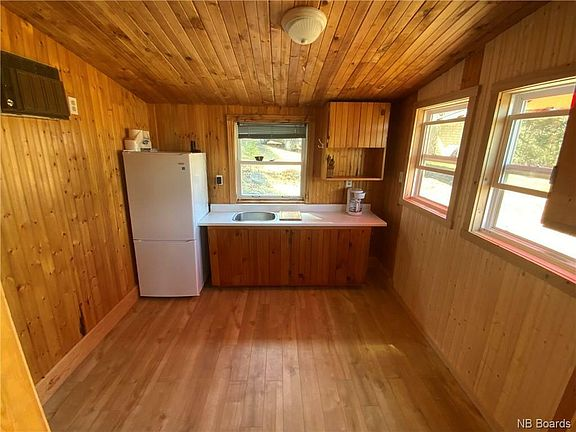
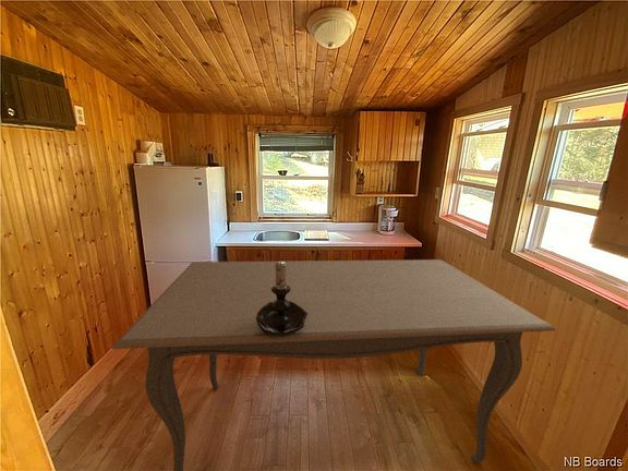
+ candle holder (282, 291)
+ dining table (330, 357)
